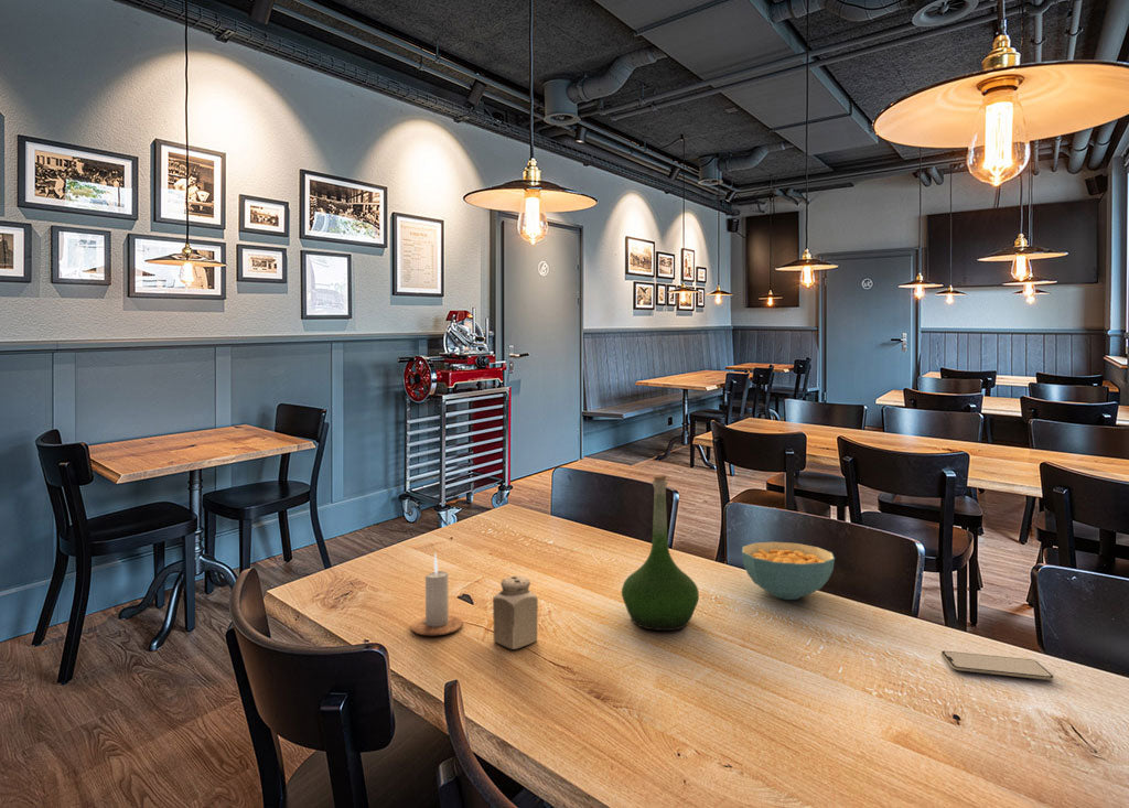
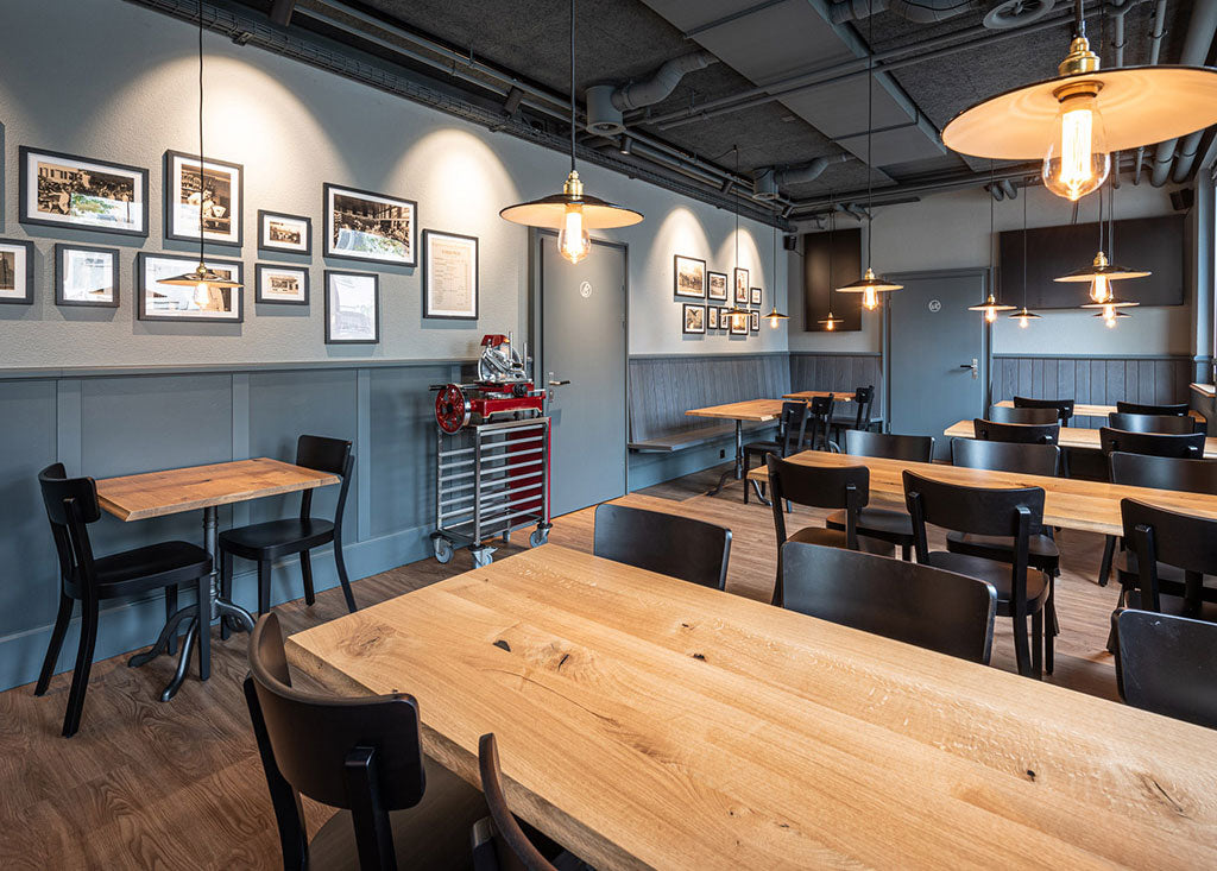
- vase (659, 548)
- smartphone (994, 664)
- candle (437, 589)
- cereal bowl (786, 573)
- salt shaker (515, 610)
